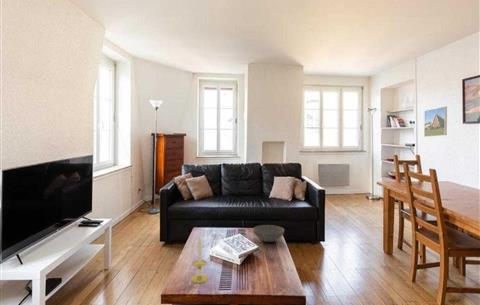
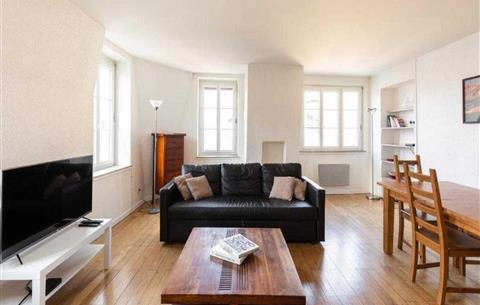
- candle (199, 256)
- bowl (268, 234)
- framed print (434, 122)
